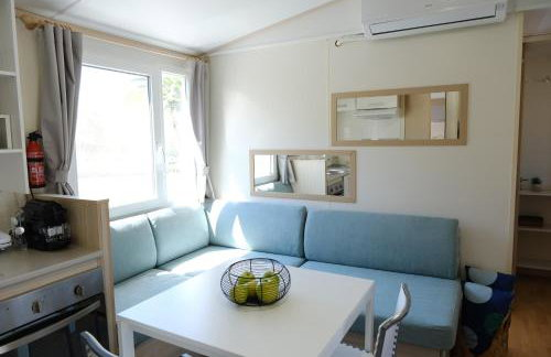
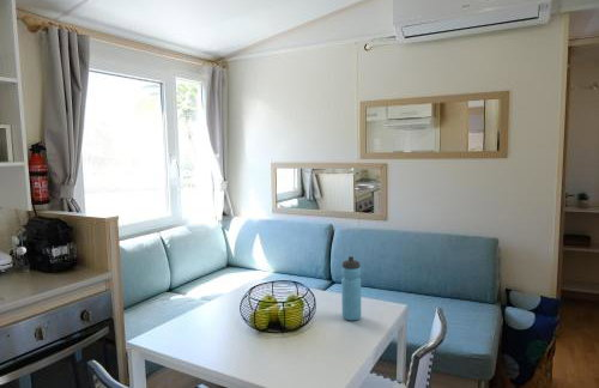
+ water bottle (351, 286)
